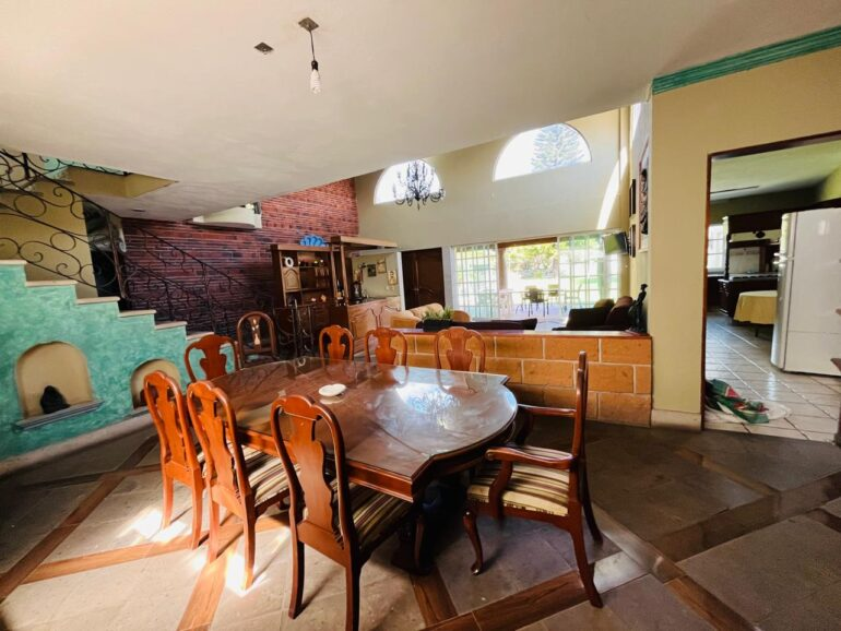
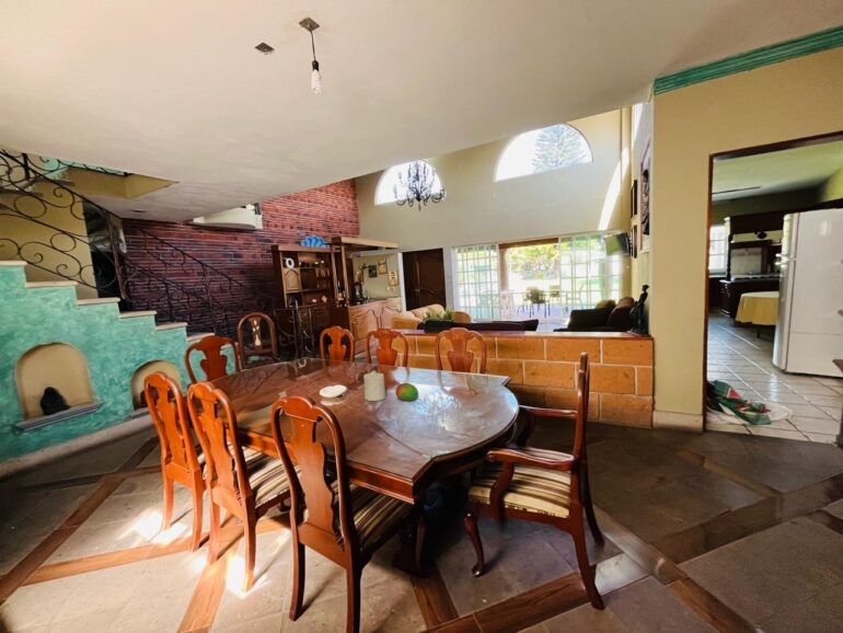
+ candle (373, 383)
+ fruit (406, 391)
